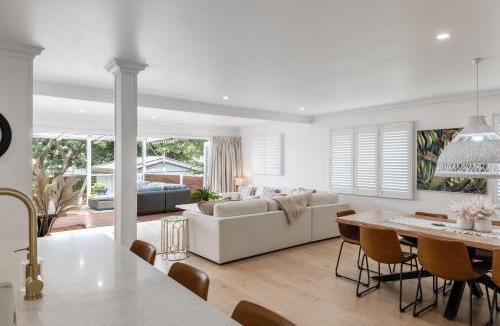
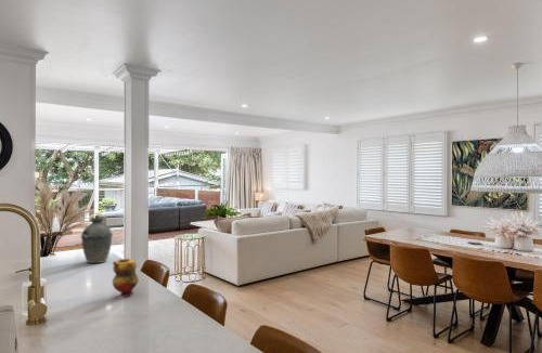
+ teapot (126, 274)
+ kettle (96, 238)
